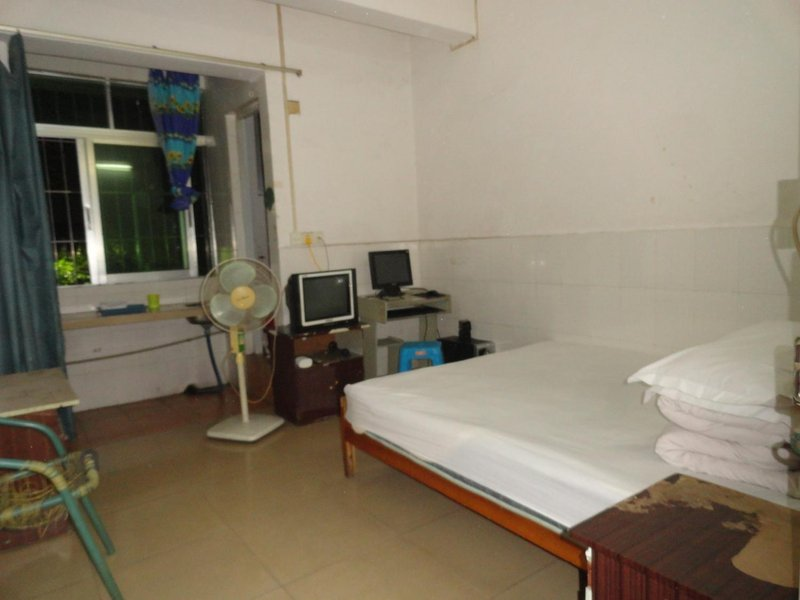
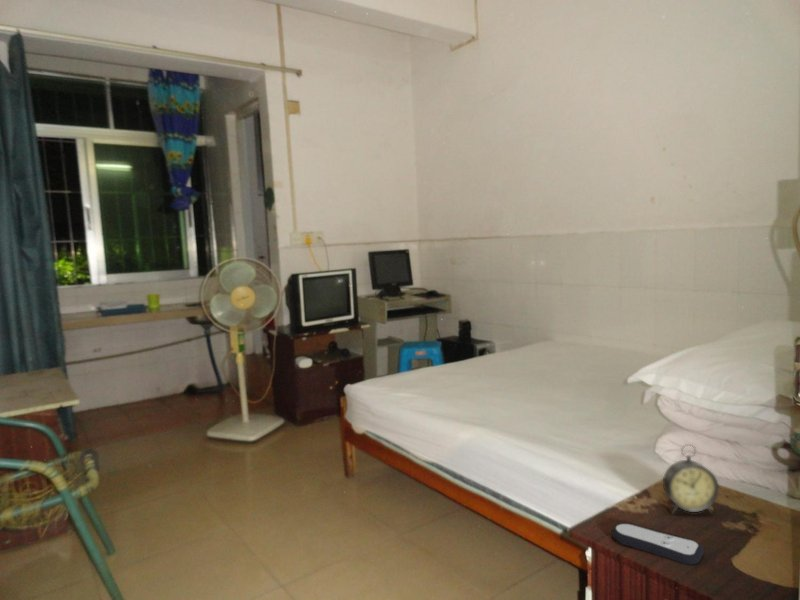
+ alarm clock (689, 477)
+ remote control (655, 541)
